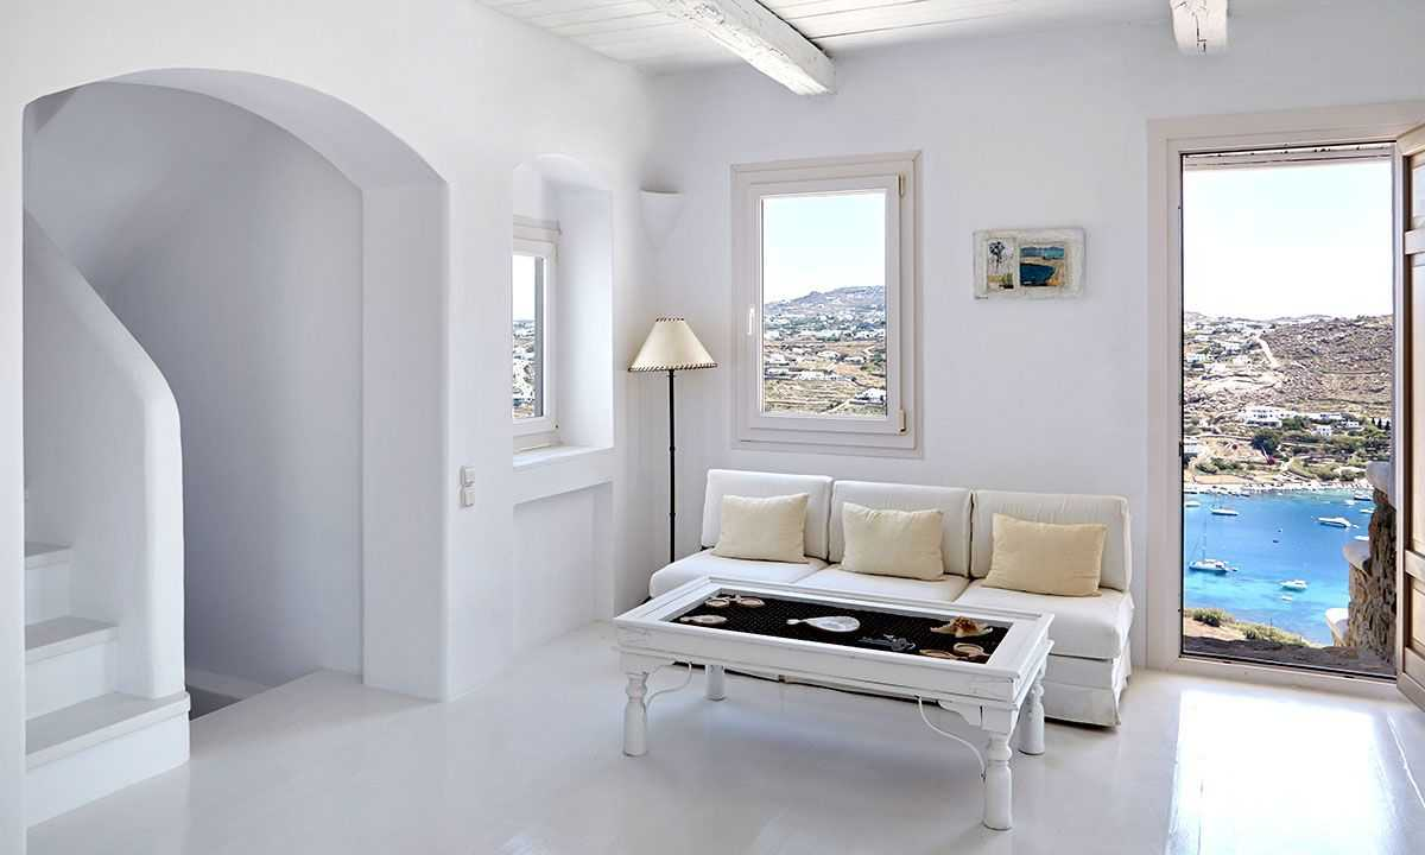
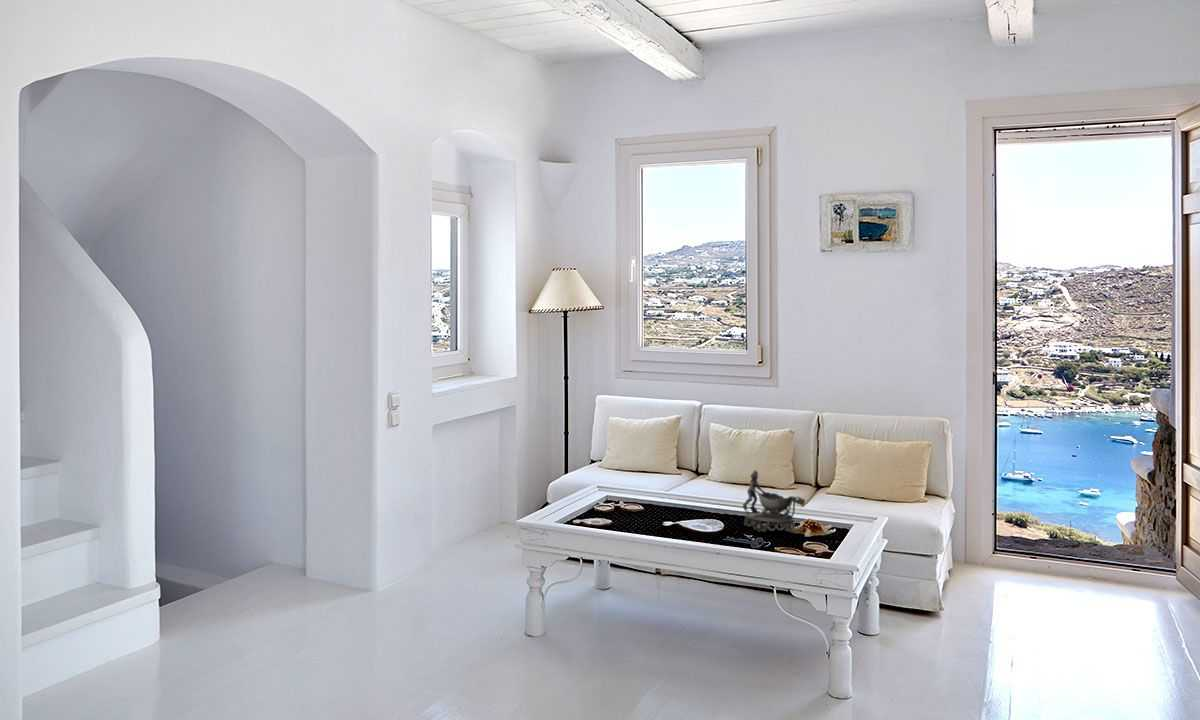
+ decorative bowl (774, 500)
